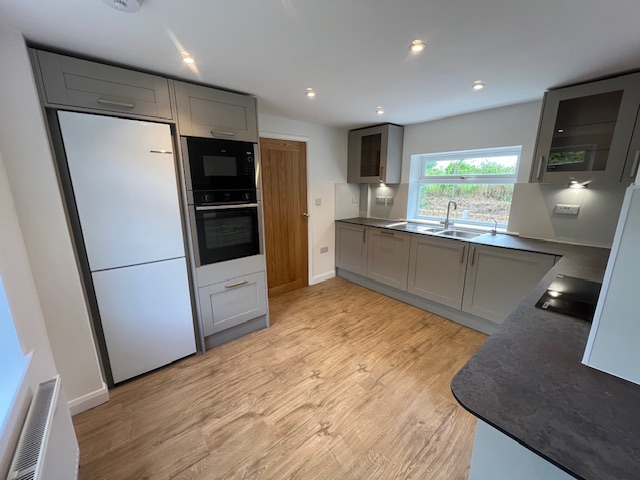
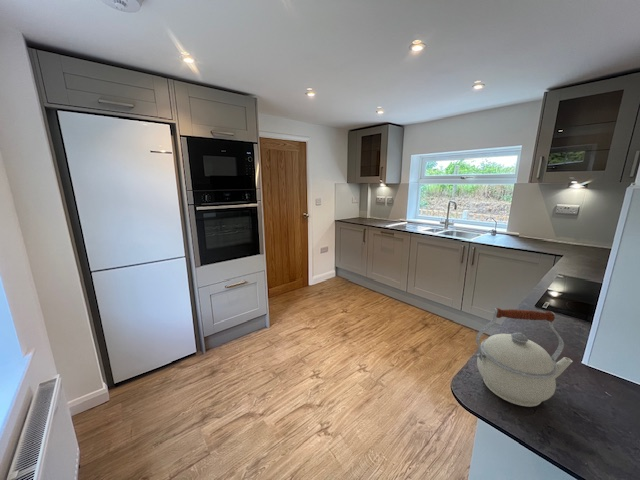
+ kettle (523, 350)
